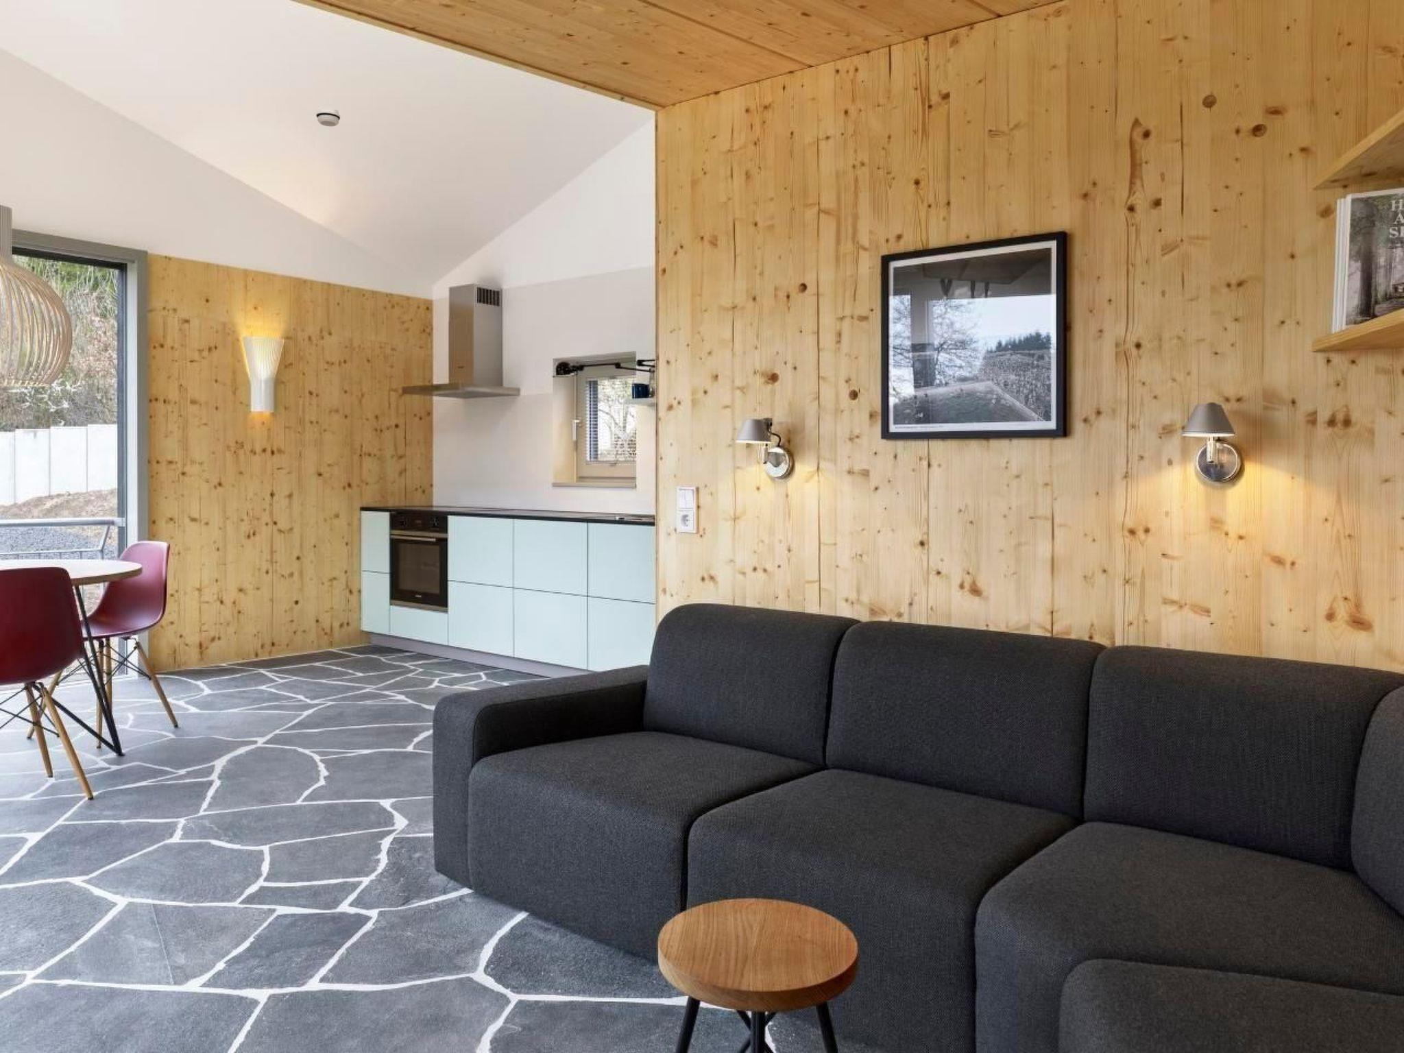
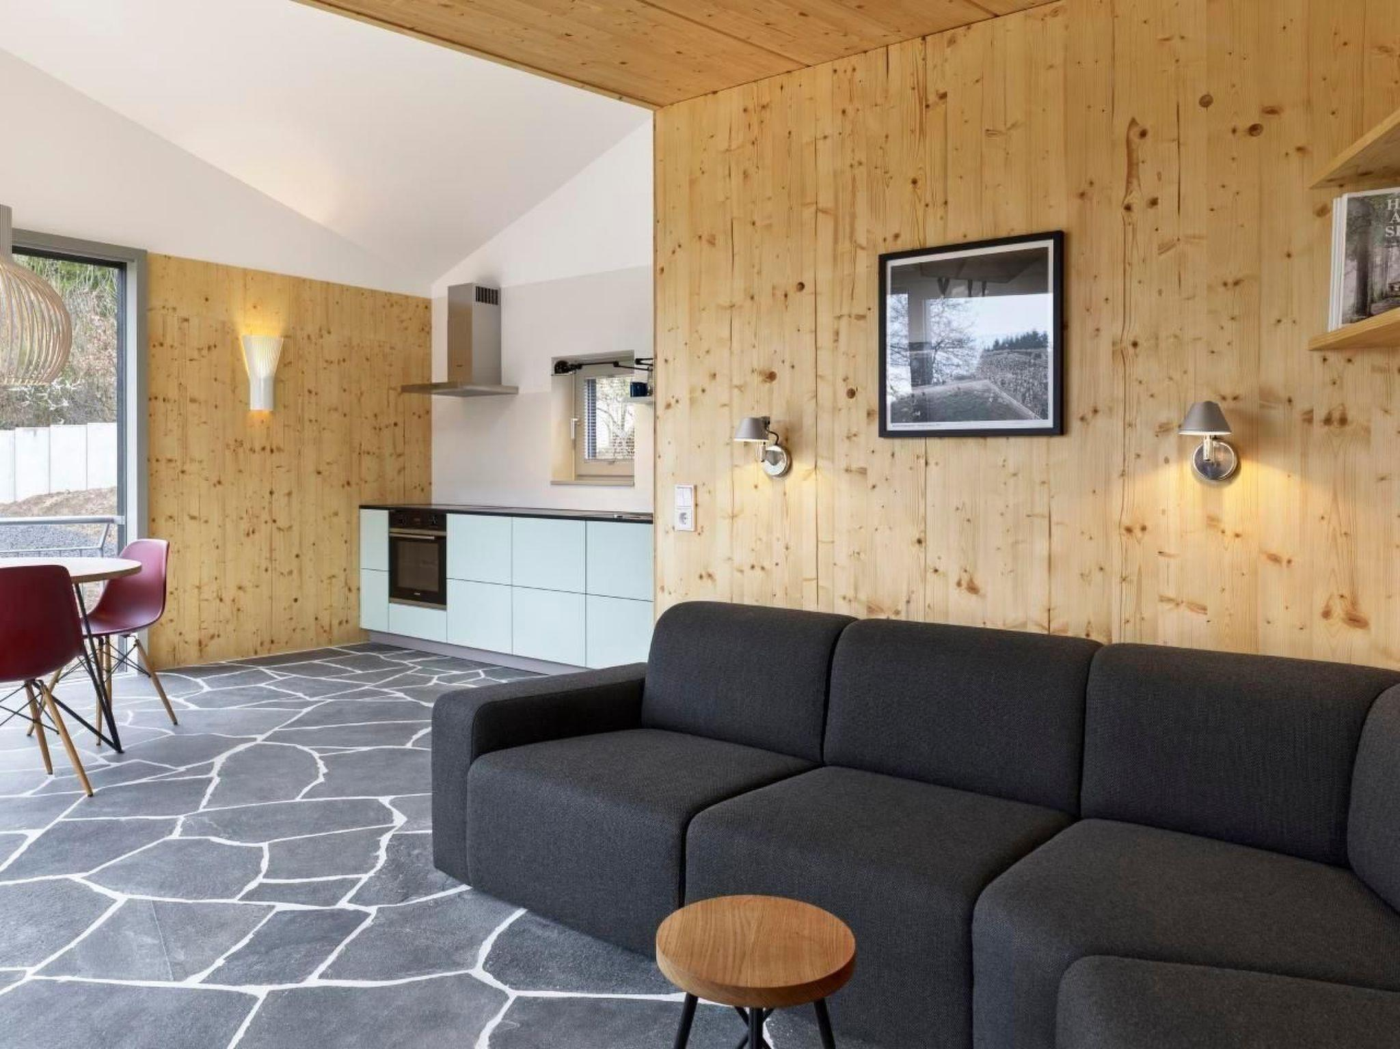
- smoke detector (327, 116)
